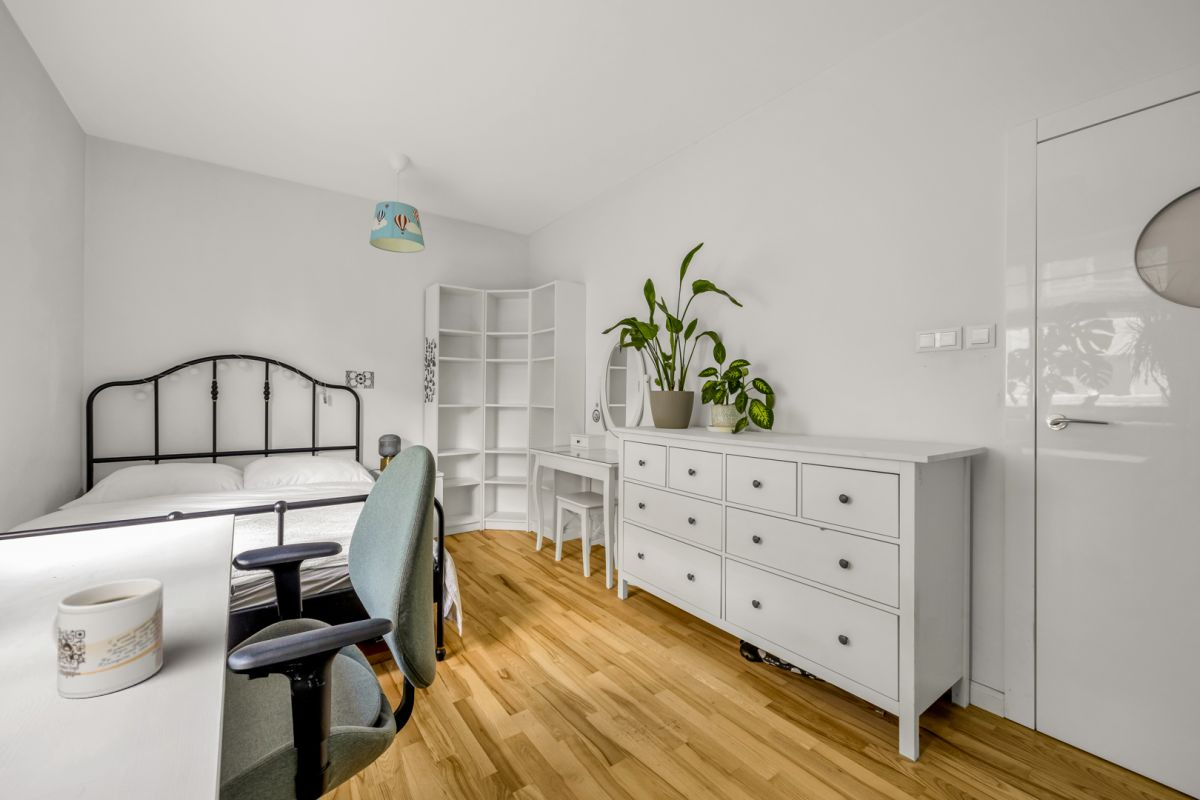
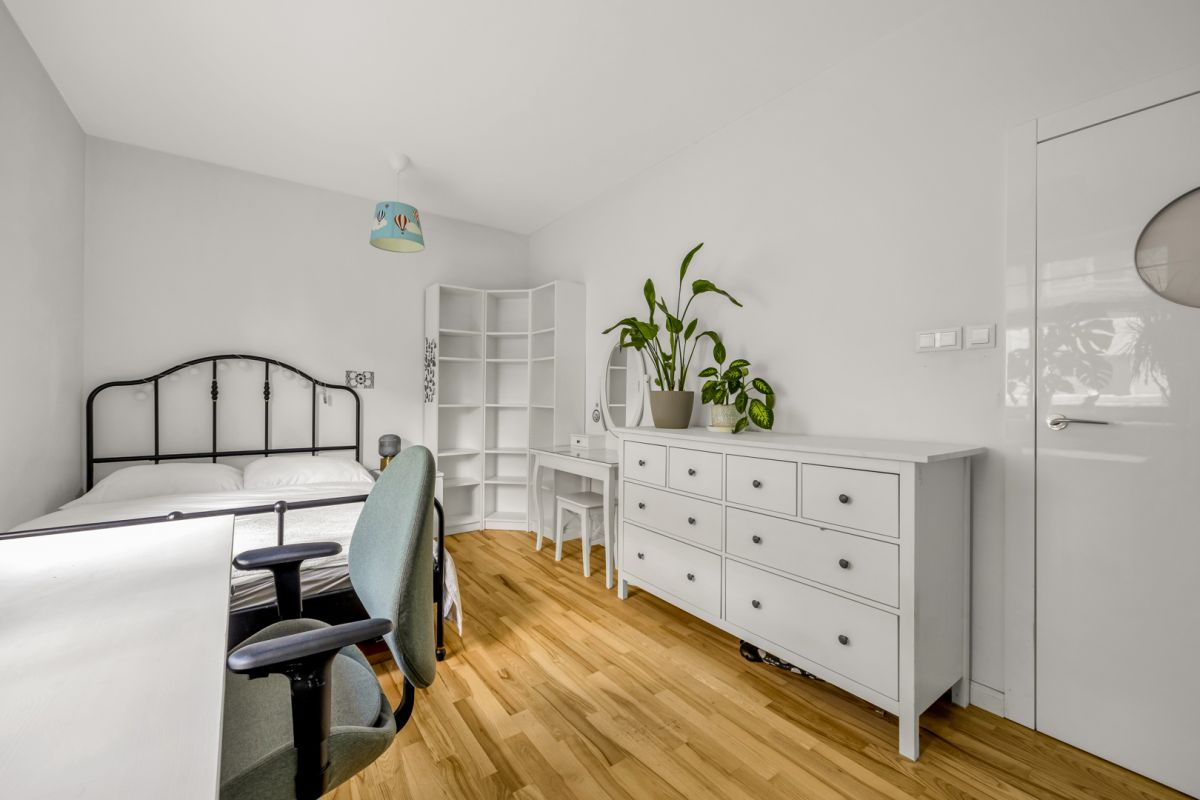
- mug (108, 632)
